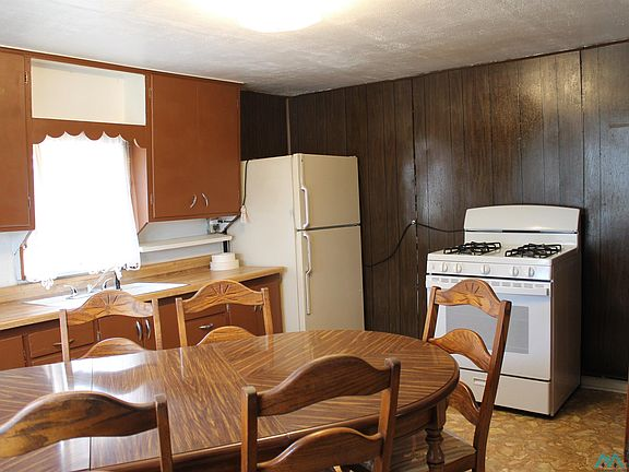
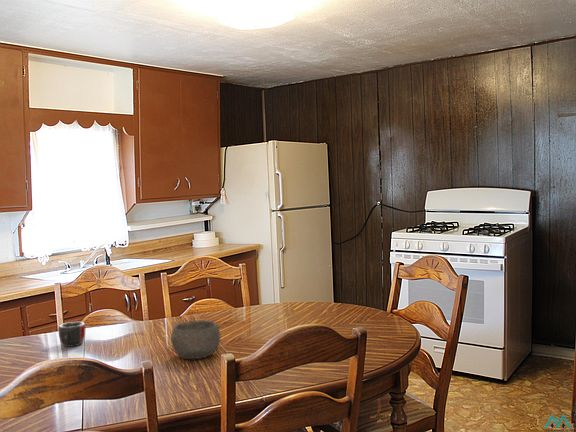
+ mug (70, 335)
+ bowl (195, 340)
